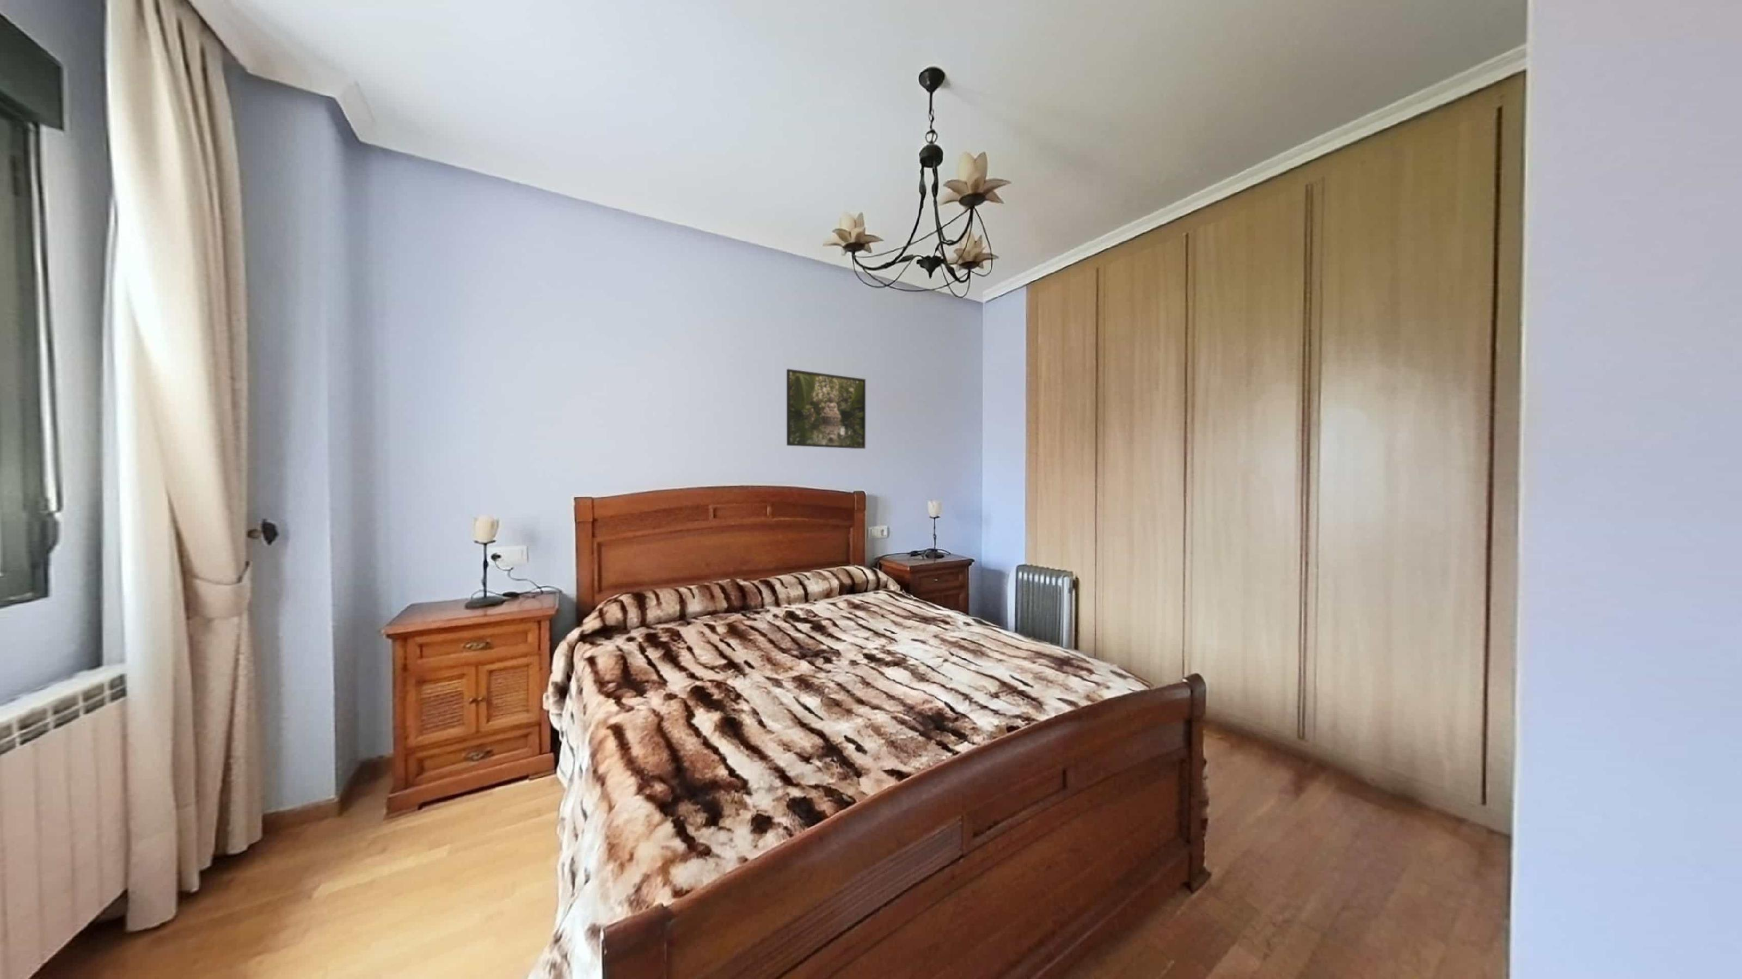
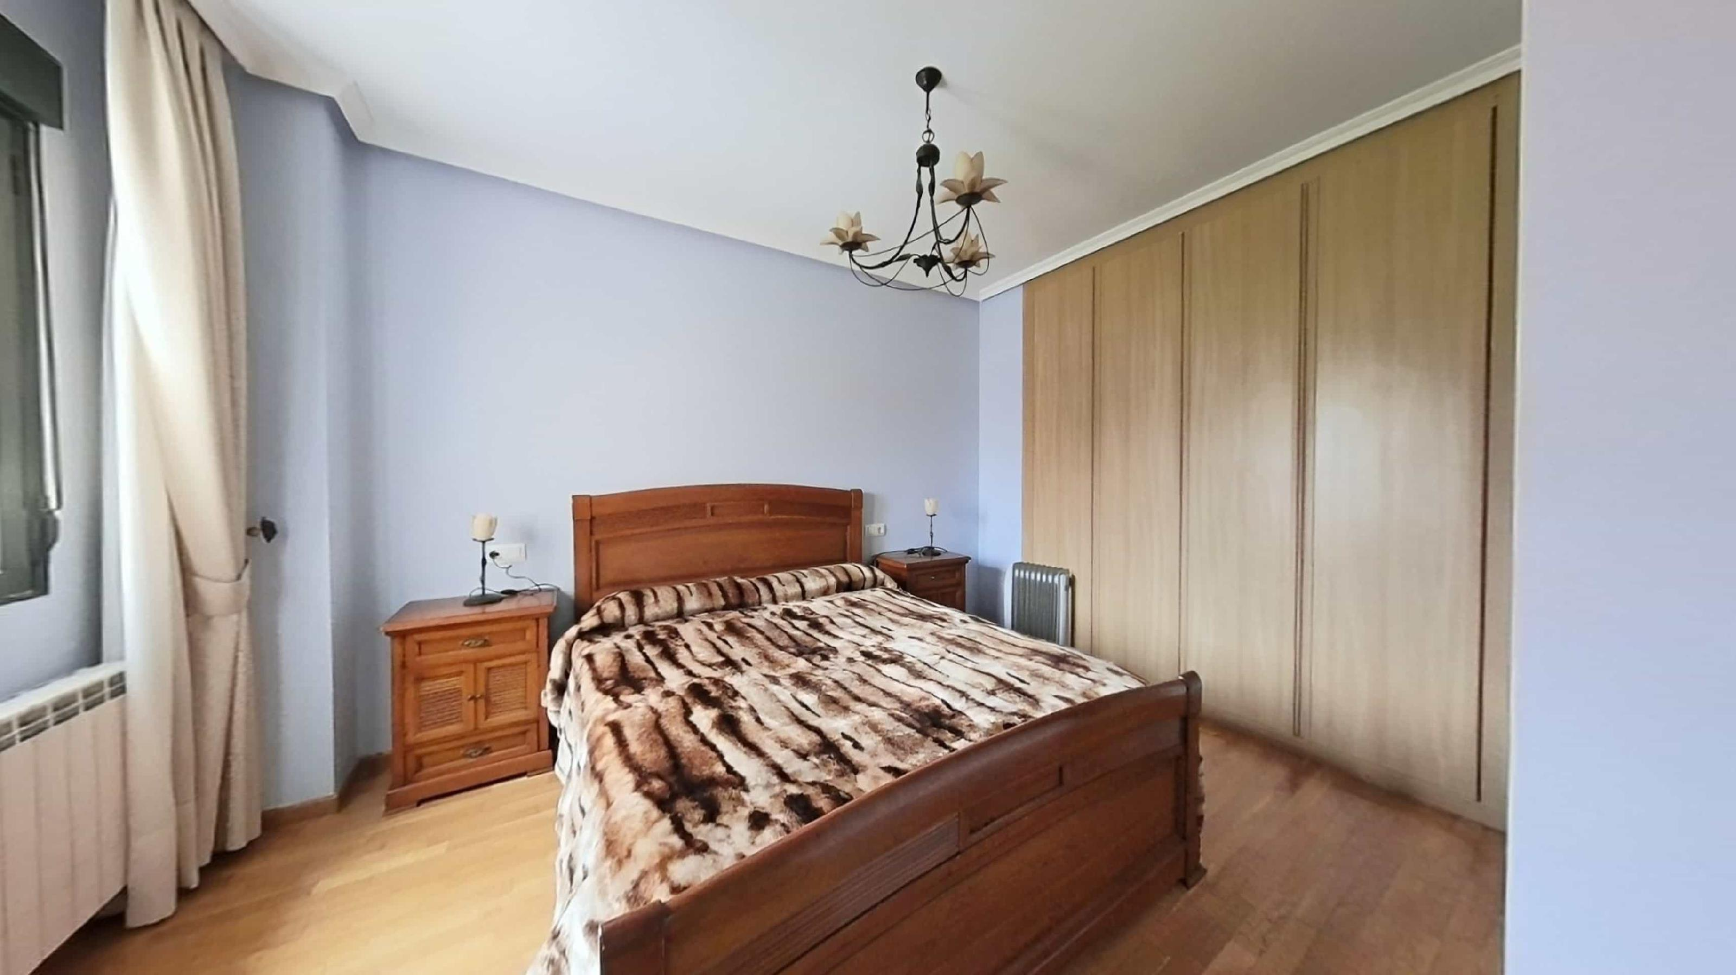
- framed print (828, 411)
